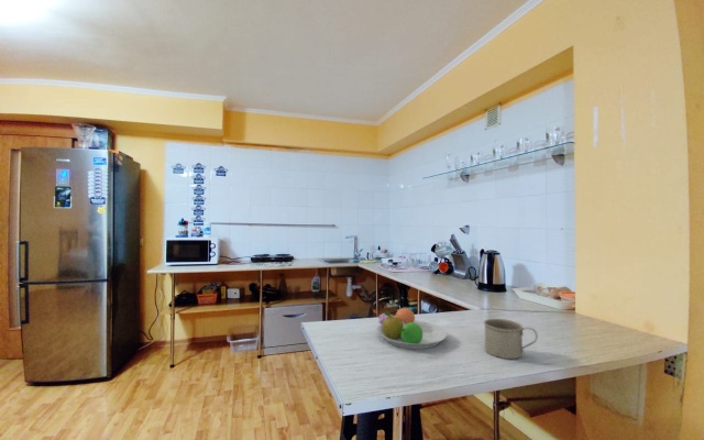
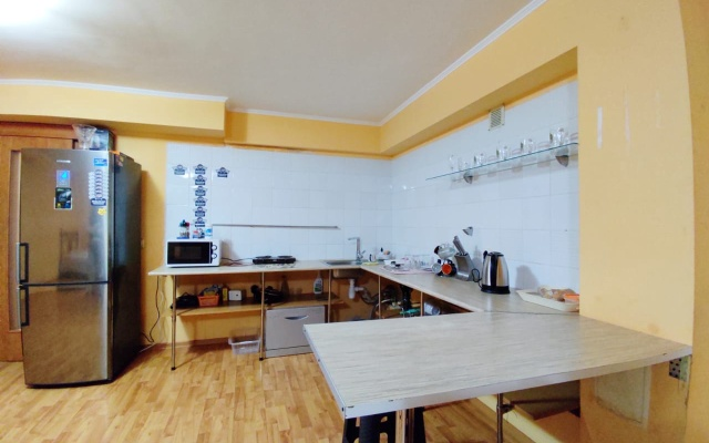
- mug (506, 338)
- fruit bowl (409, 324)
